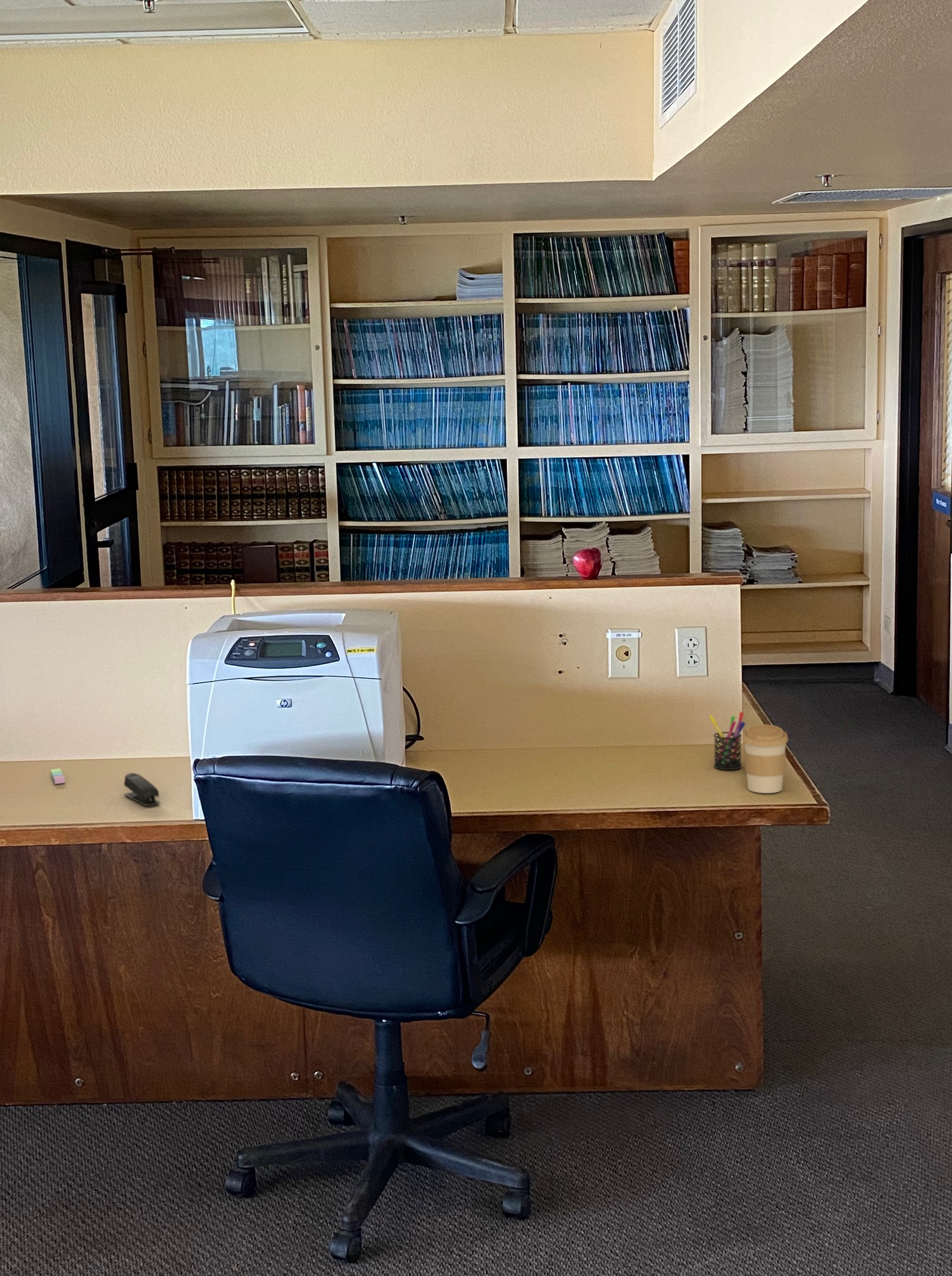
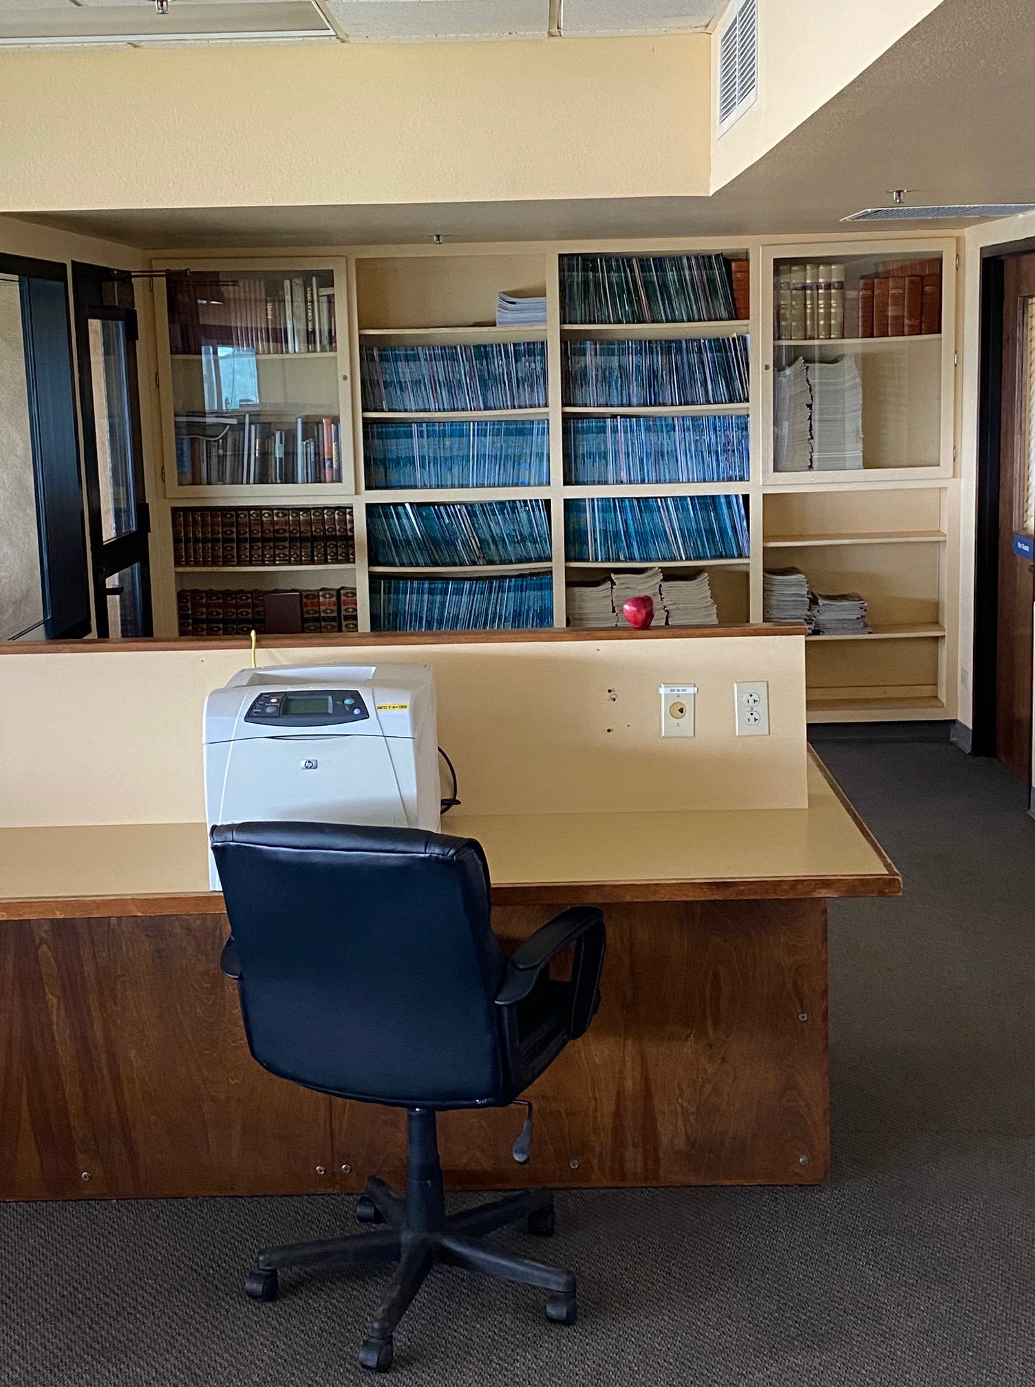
- pen holder (730, 738)
- stapler (141, 789)
- sticky notes (58, 776)
- coffee cup (765, 758)
